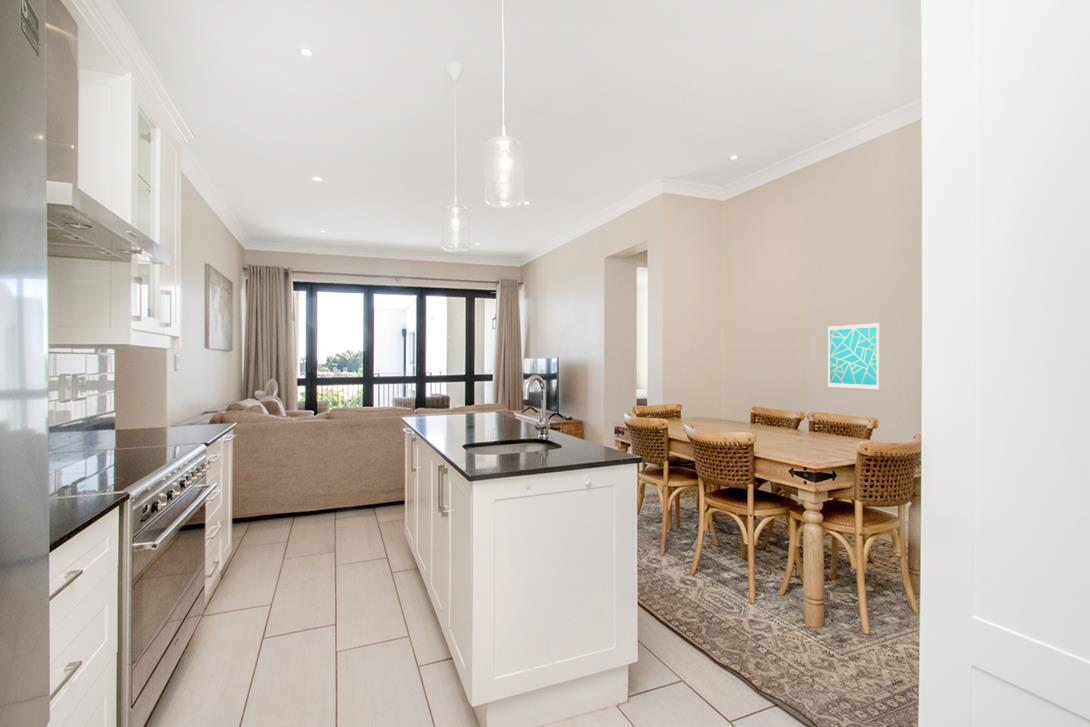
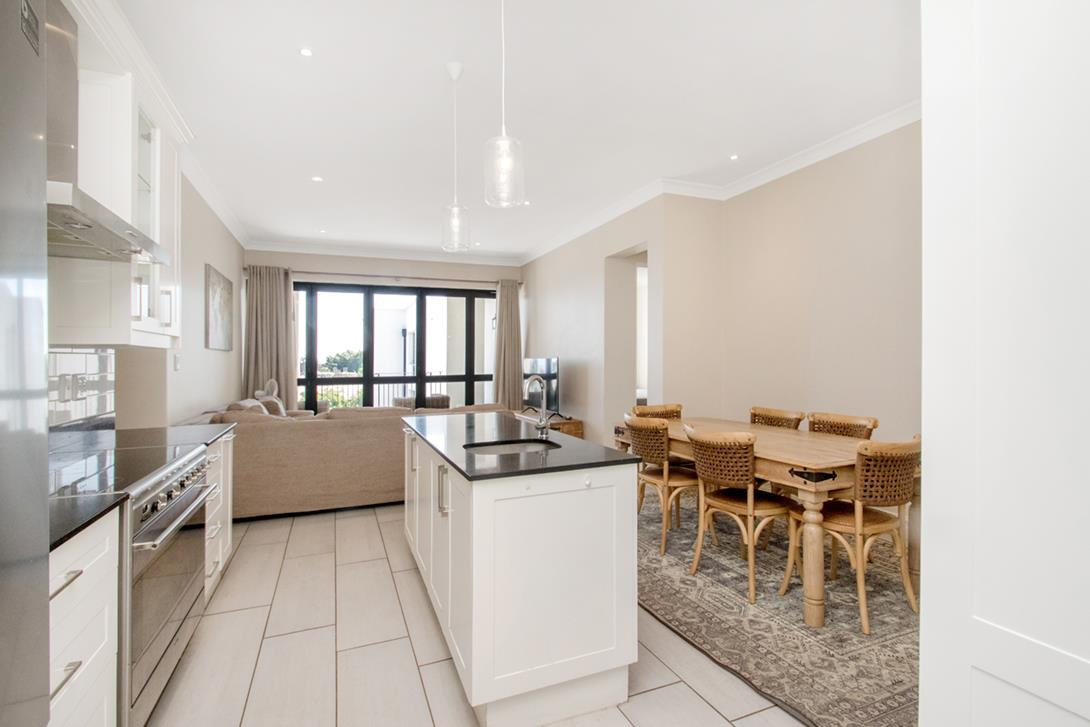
- wall art (852, 356)
